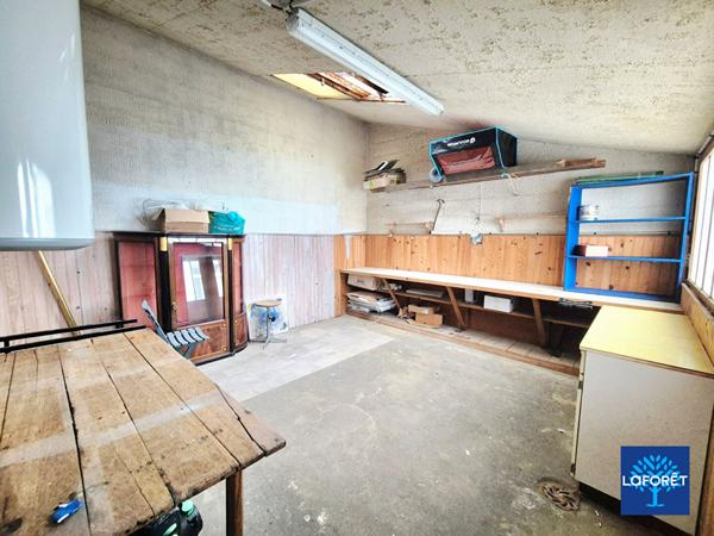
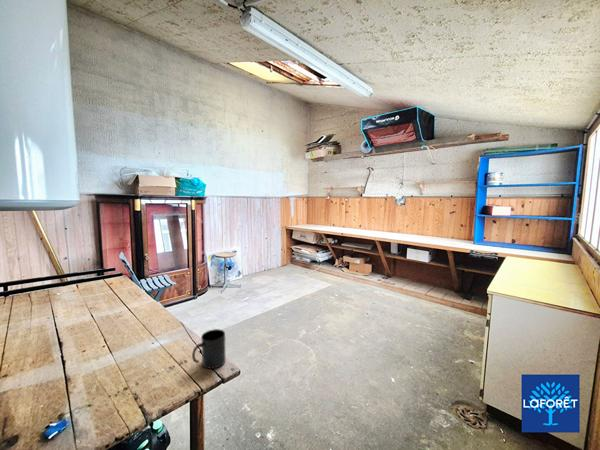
+ mug (209, 350)
